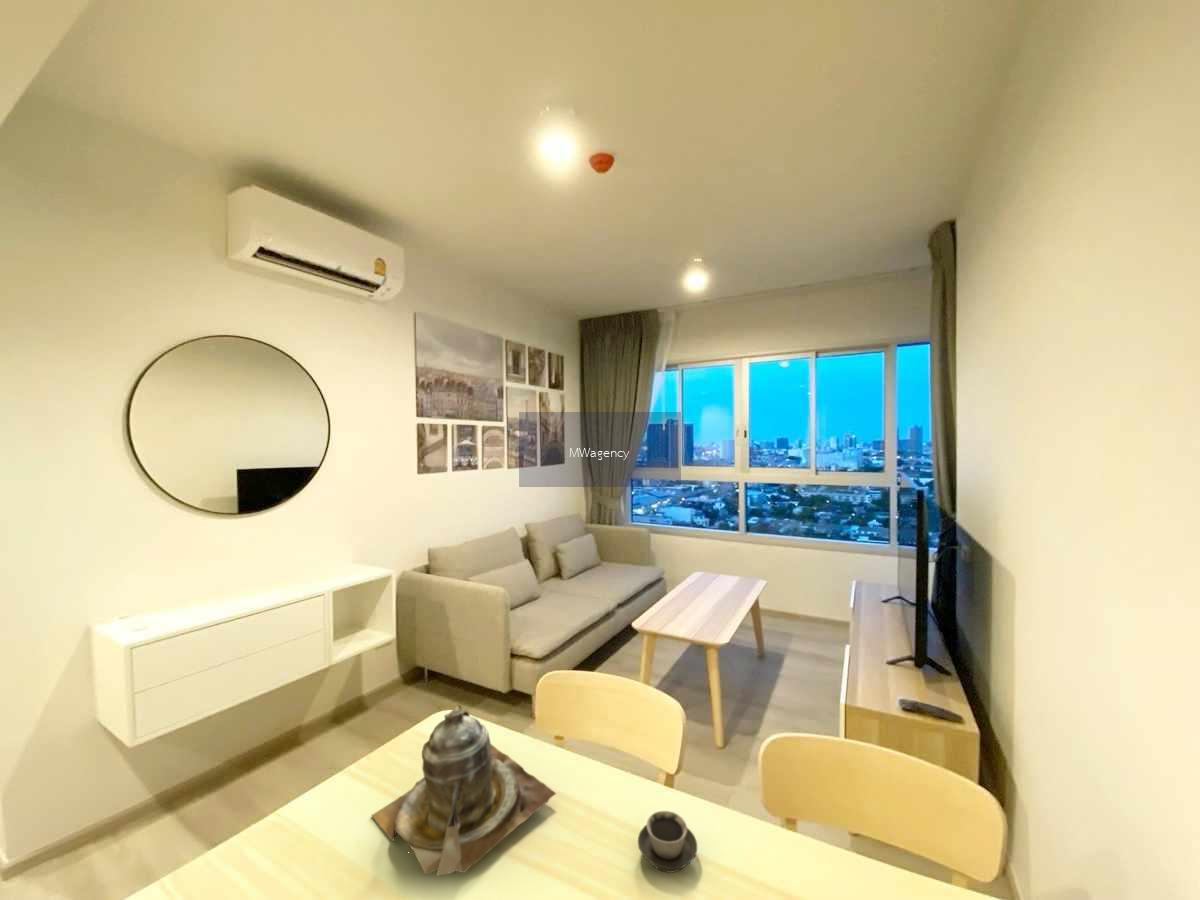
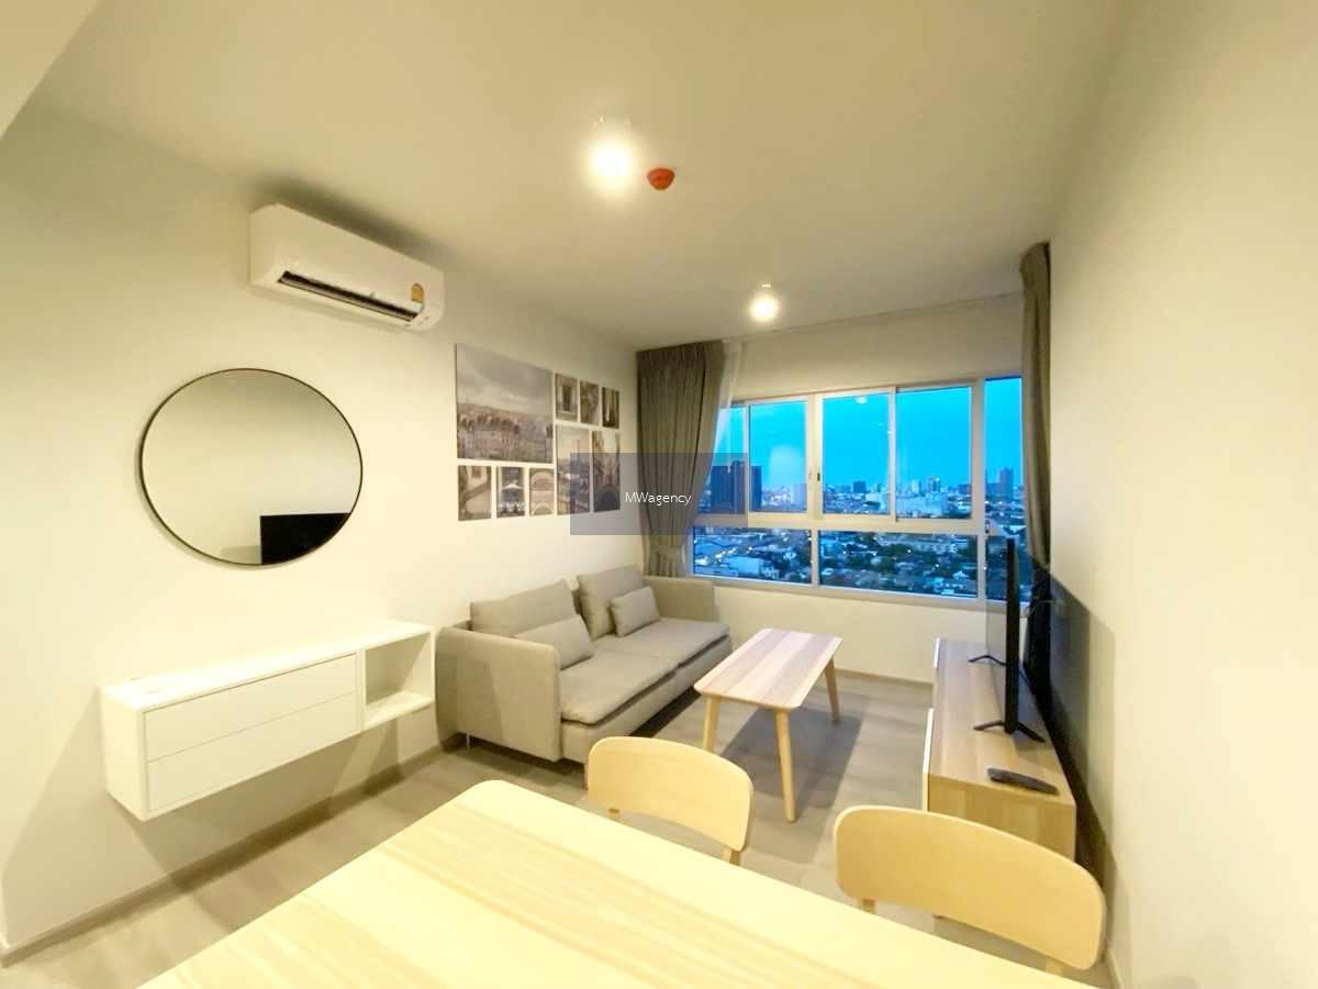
- cup (667, 840)
- teapot (463, 754)
